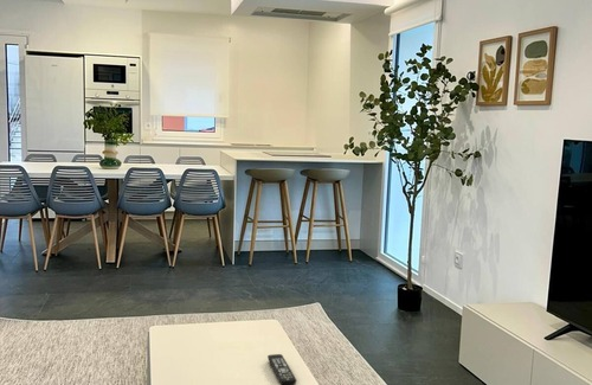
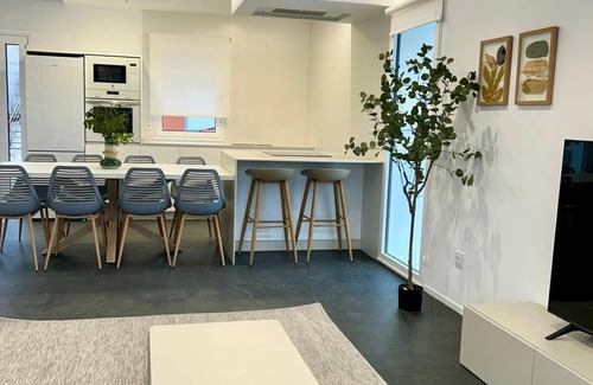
- remote control (281, 368)
